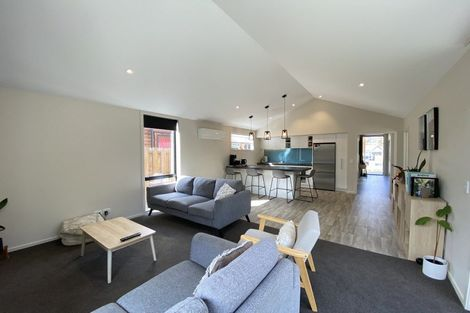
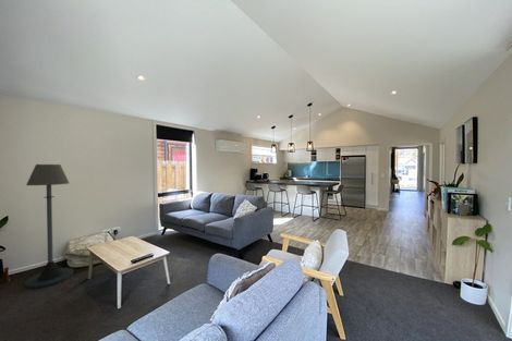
+ floor lamp (49, 221)
